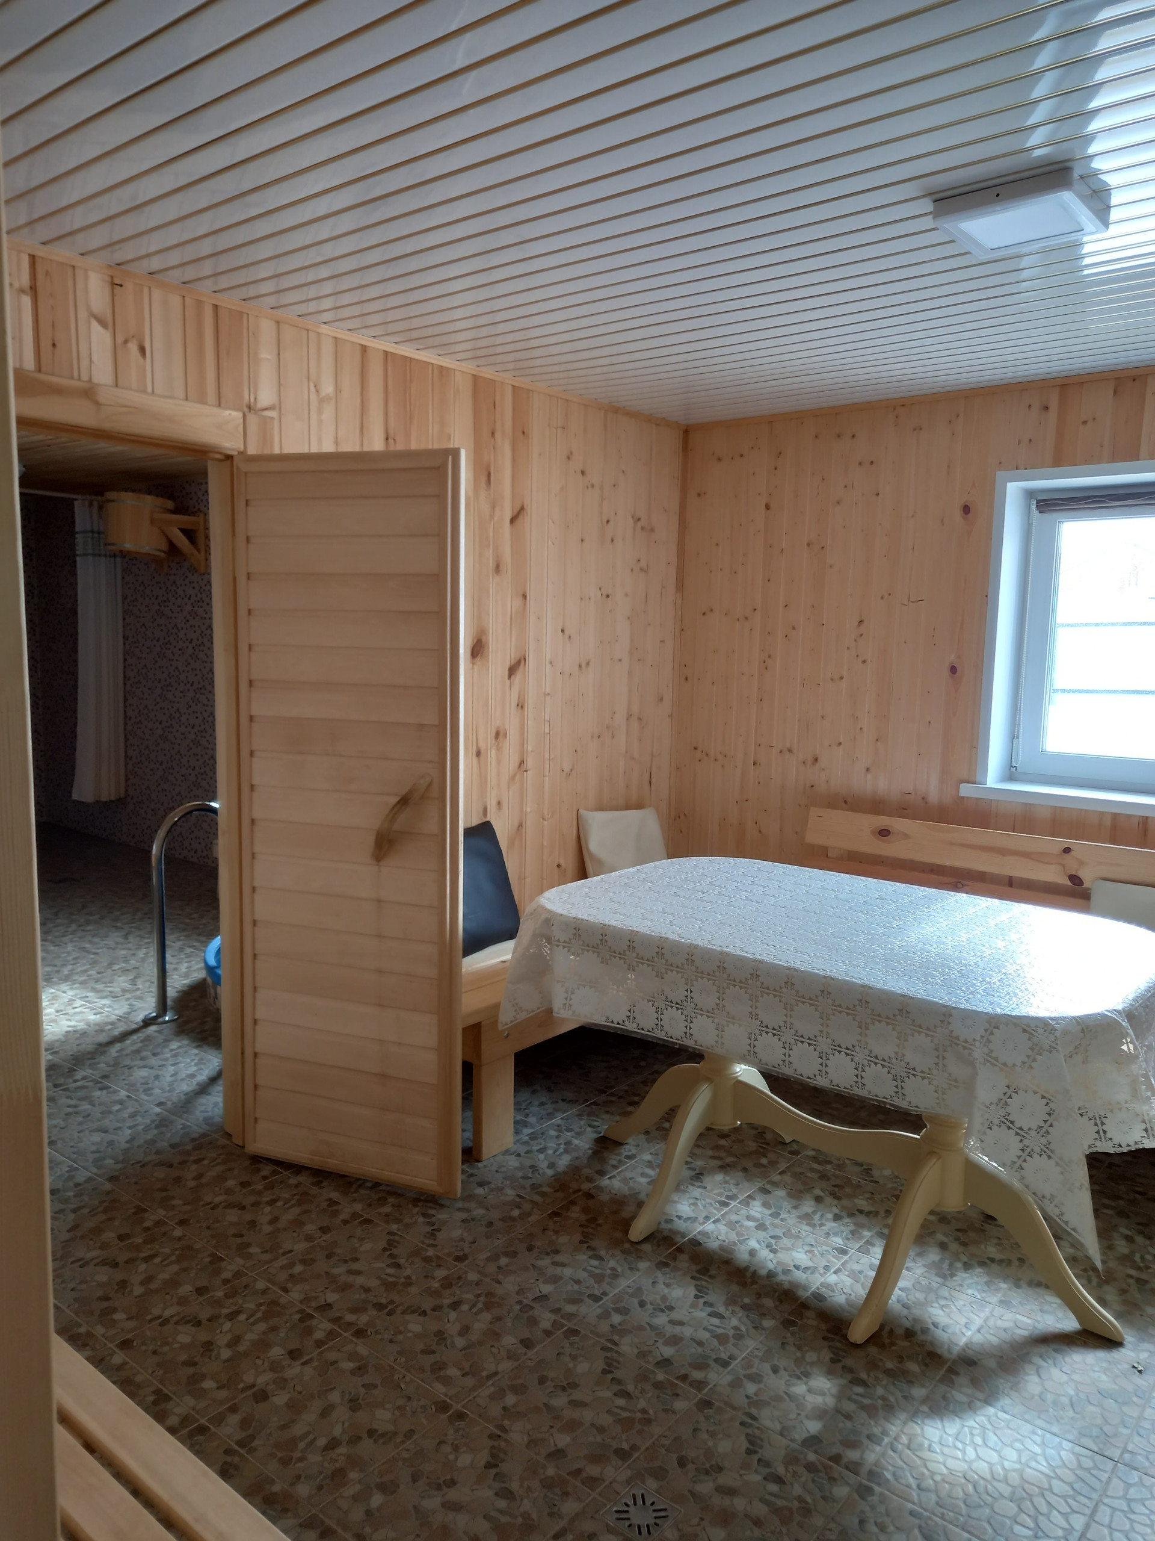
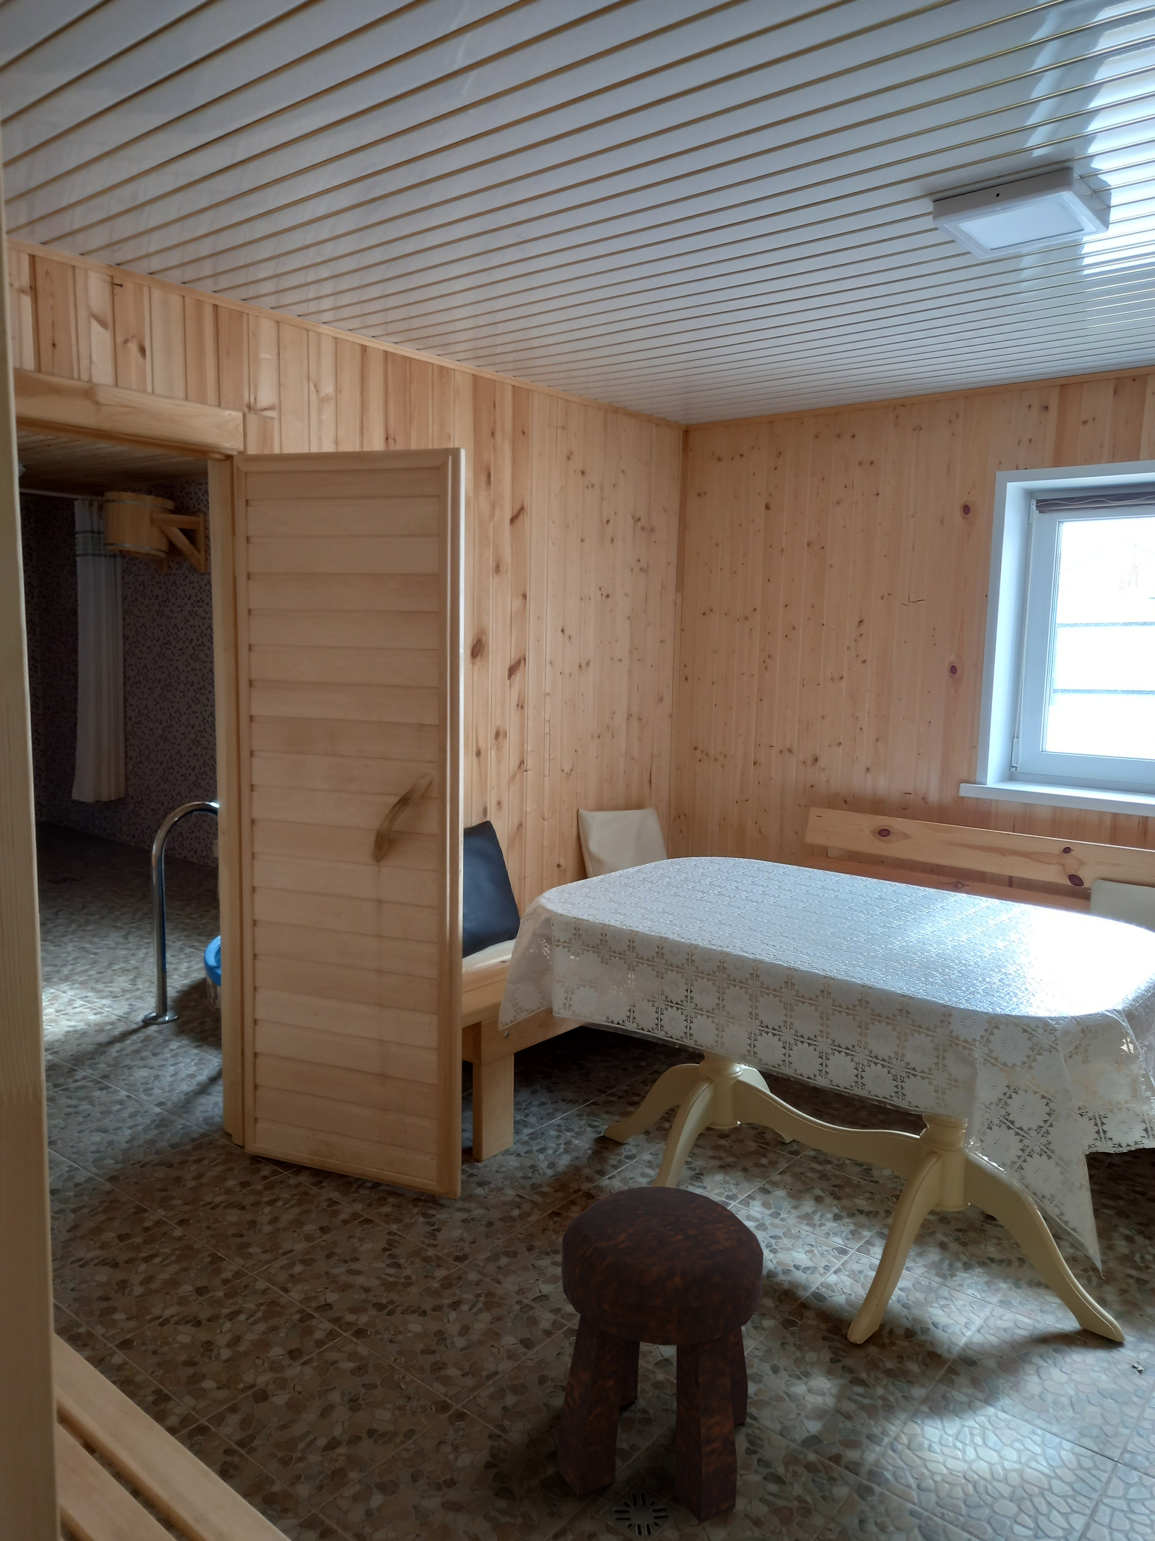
+ stool (659, 1334)
